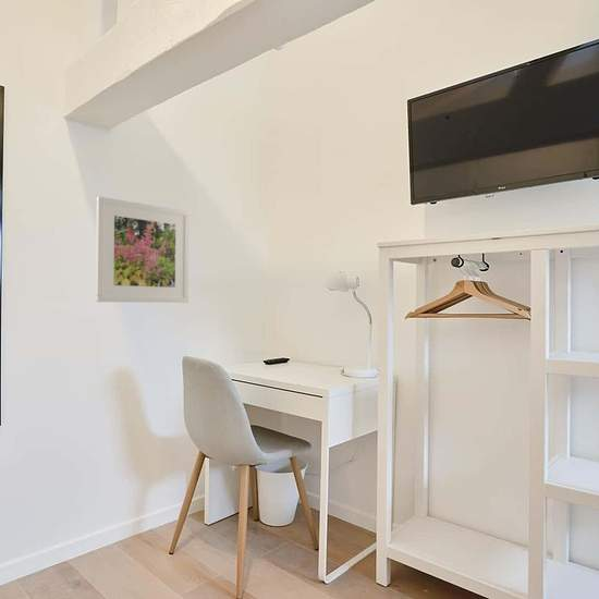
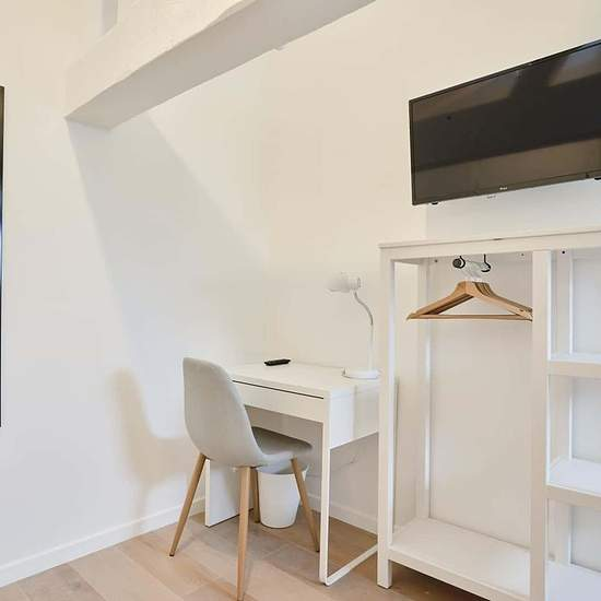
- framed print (145, 253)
